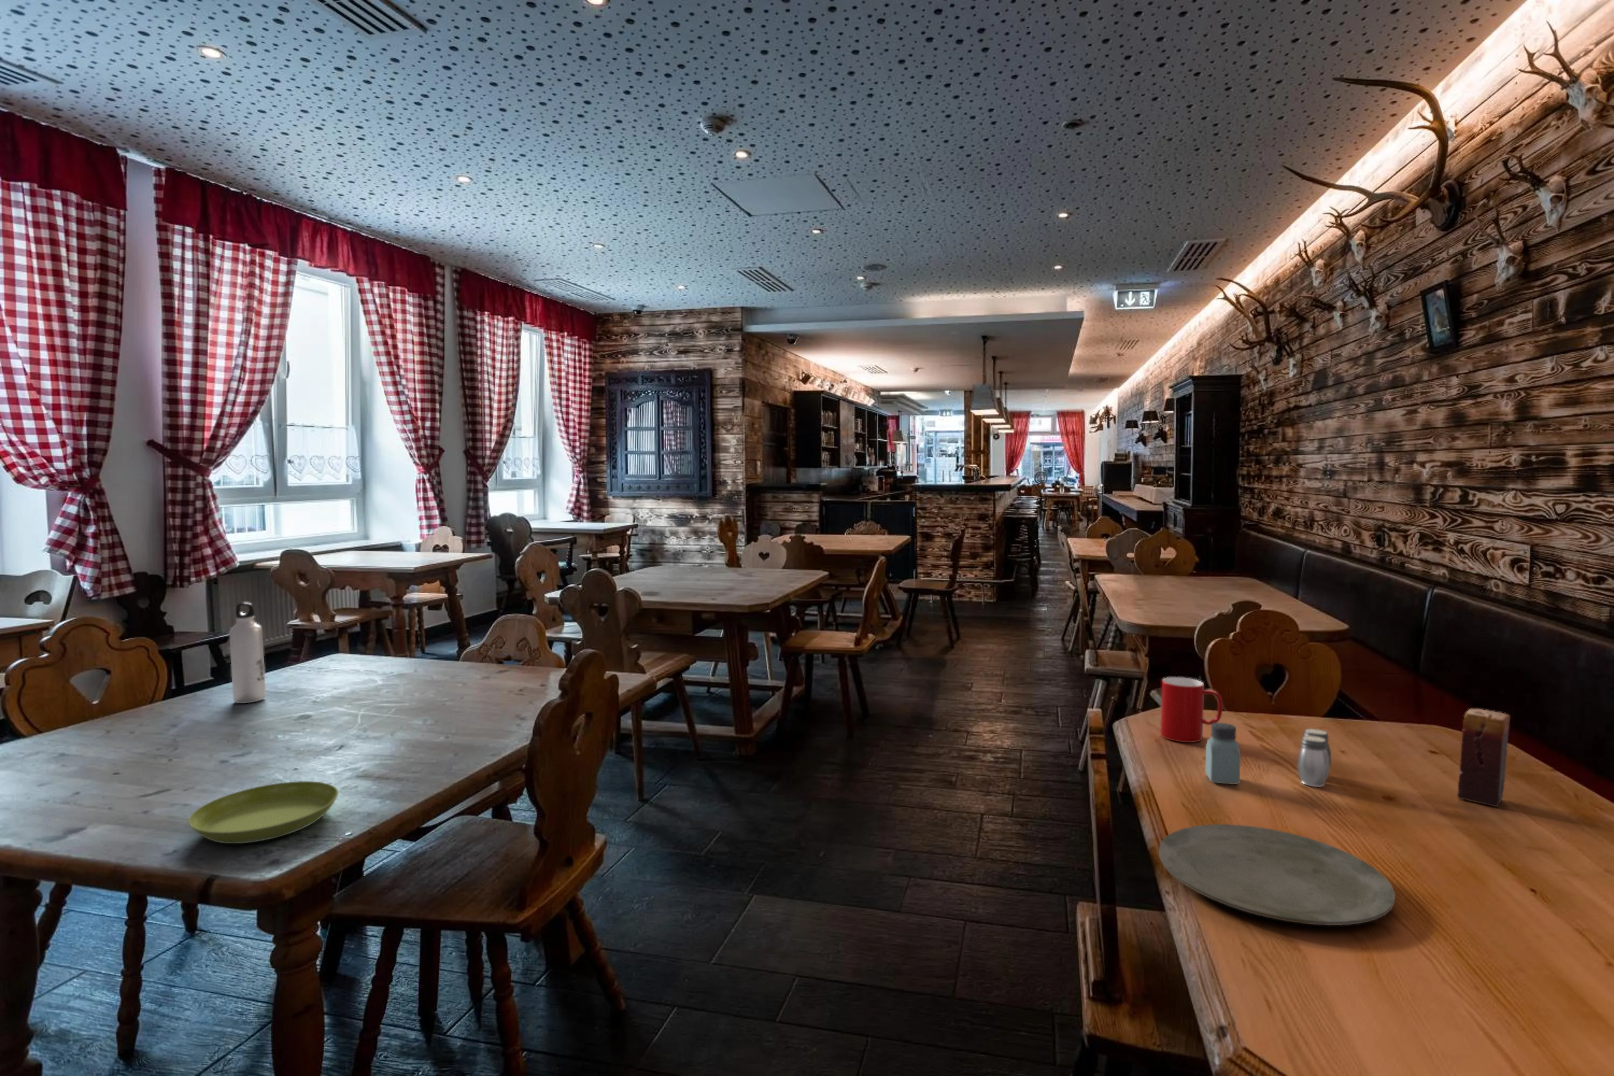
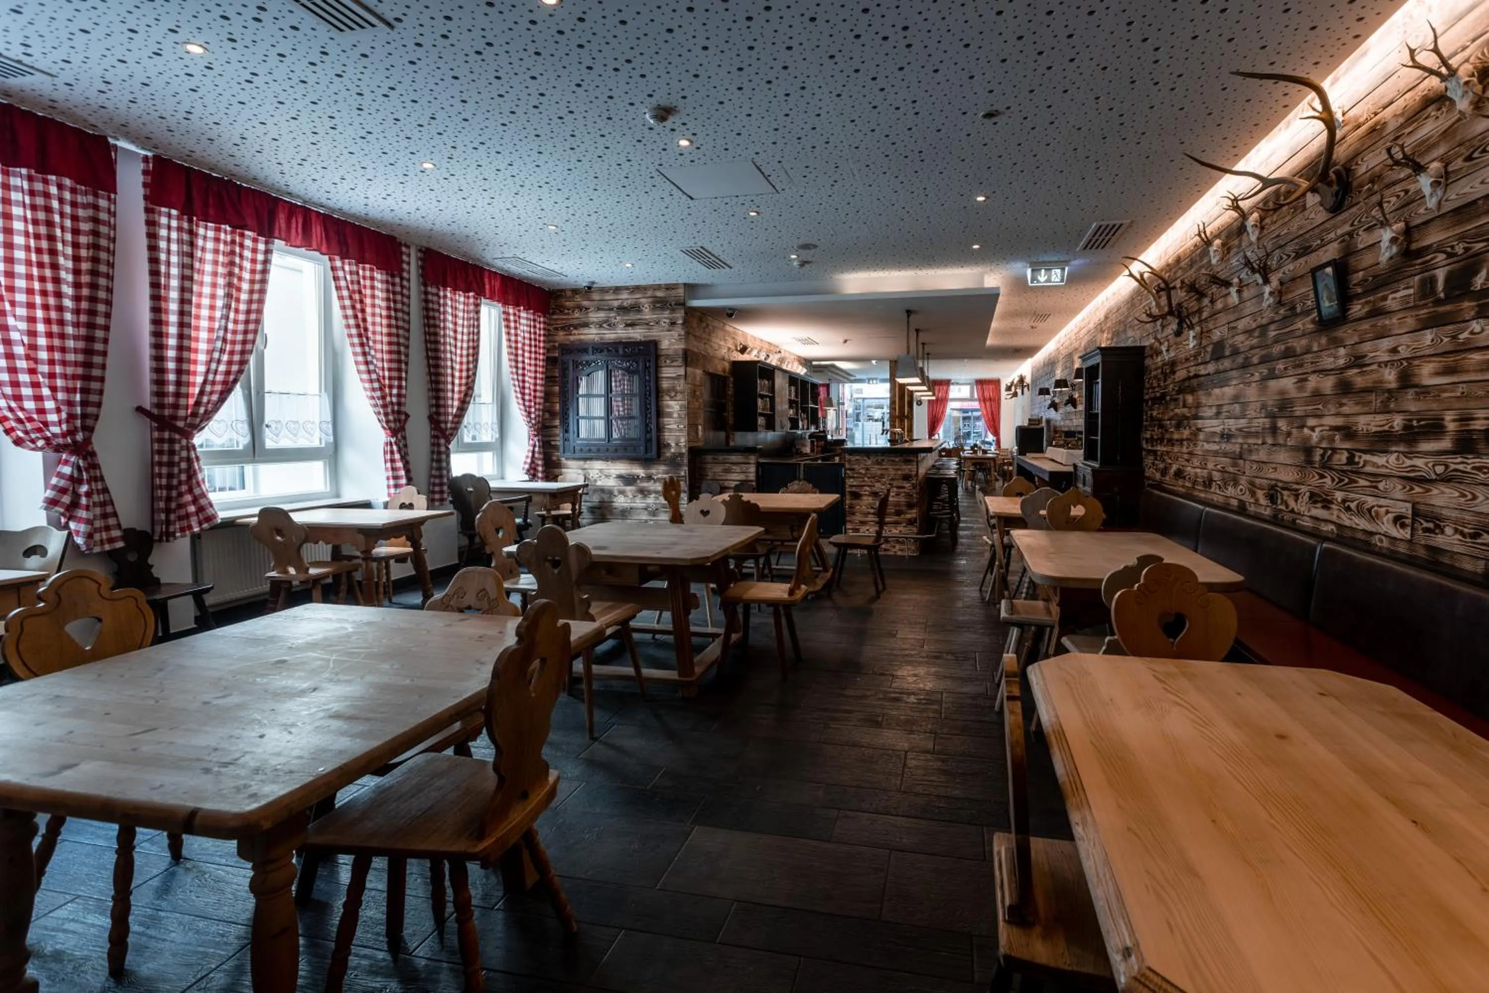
- water bottle (247, 652)
- cup (1190, 710)
- salt and pepper shaker (1314, 757)
- saucer (267, 813)
- candle (1483, 755)
- saltshaker (1223, 752)
- plate (1269, 872)
